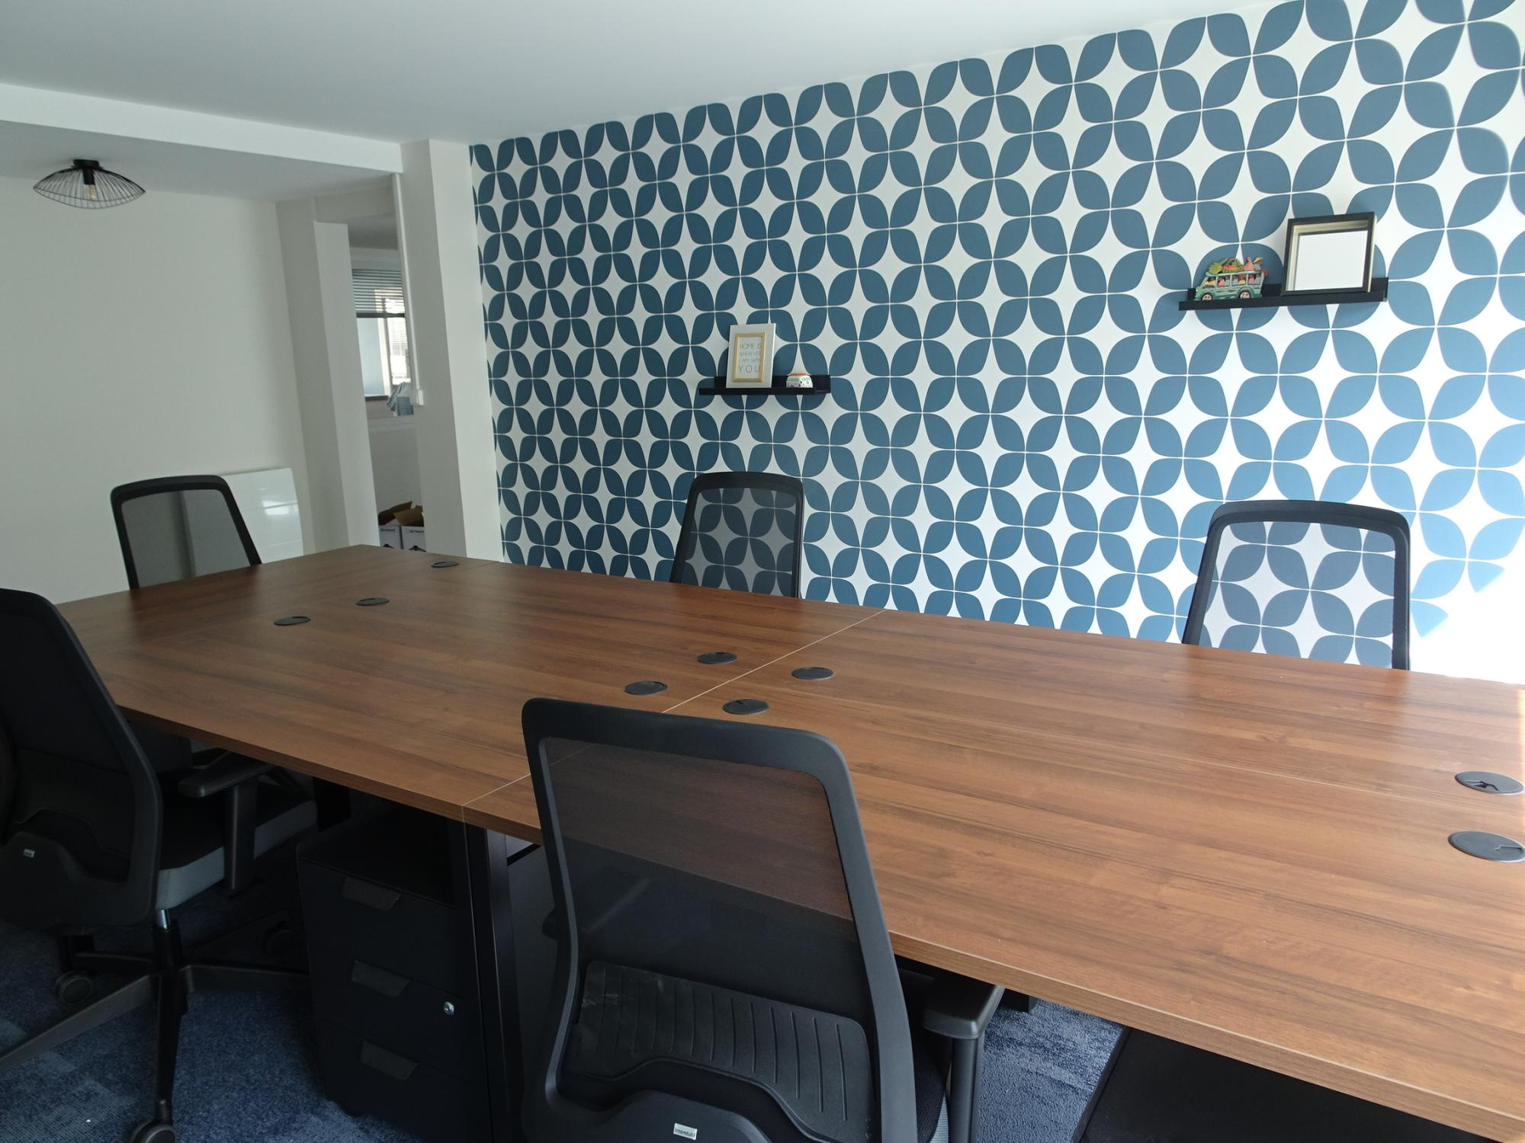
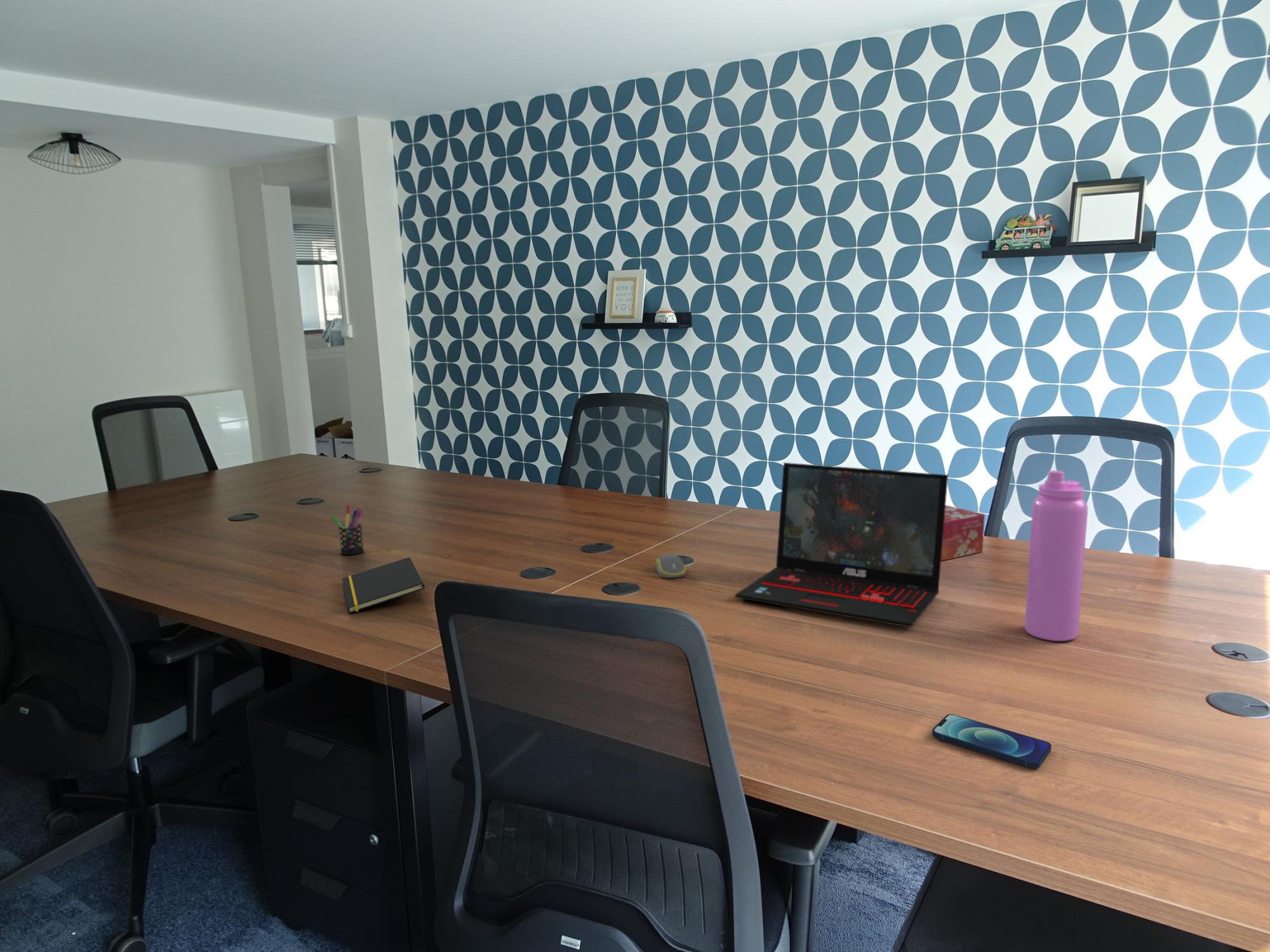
+ laptop (841, 538)
+ tissue box (943, 534)
+ notepad (382, 583)
+ smartphone (990, 739)
+ computer mouse (670, 564)
+ water bottle (1056, 553)
+ pen holder (347, 529)
